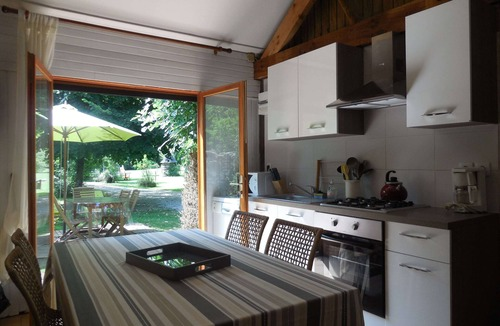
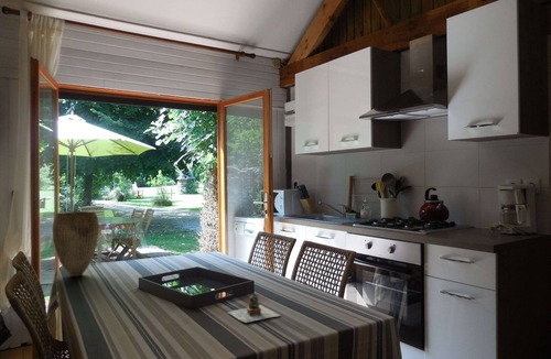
+ vase (76, 243)
+ teapot (253, 303)
